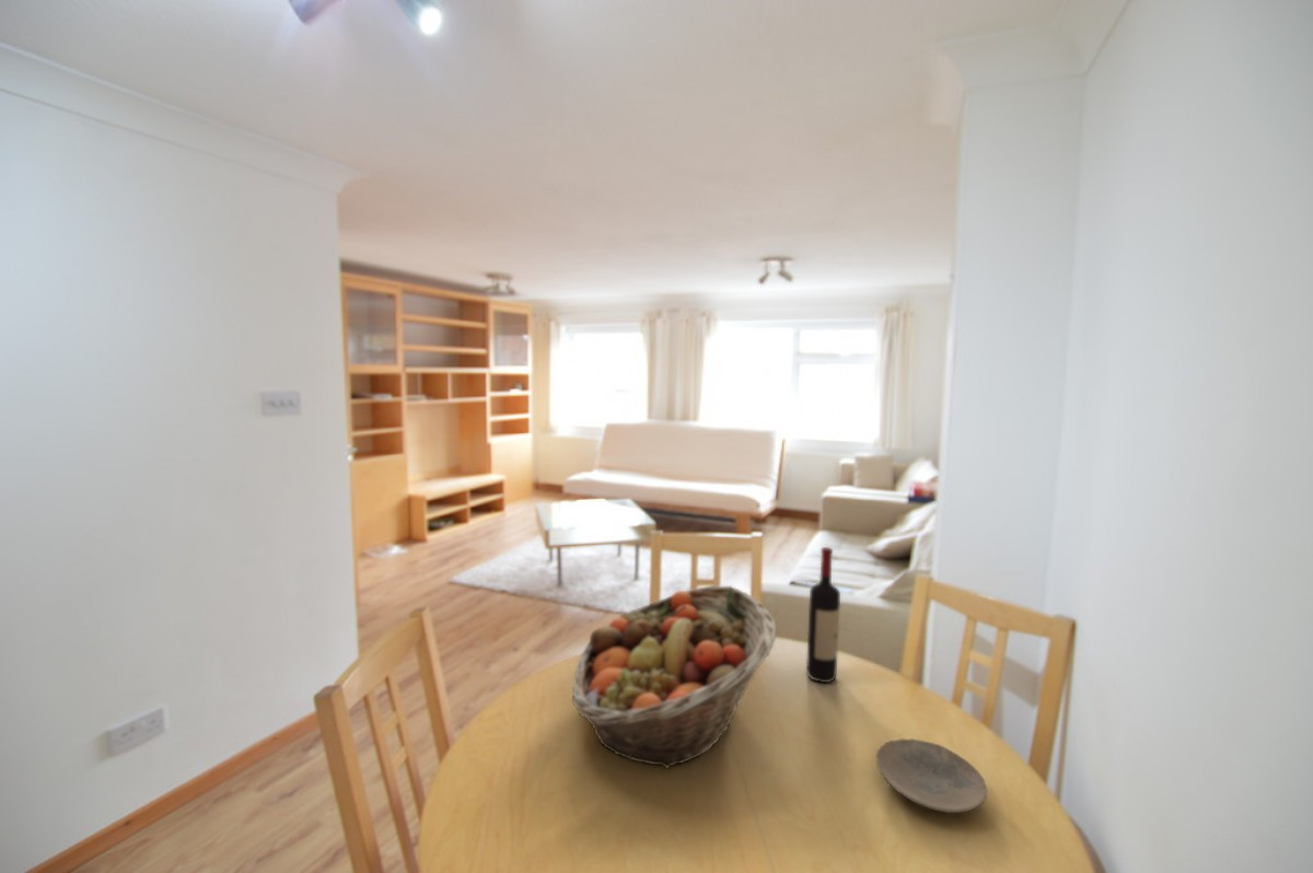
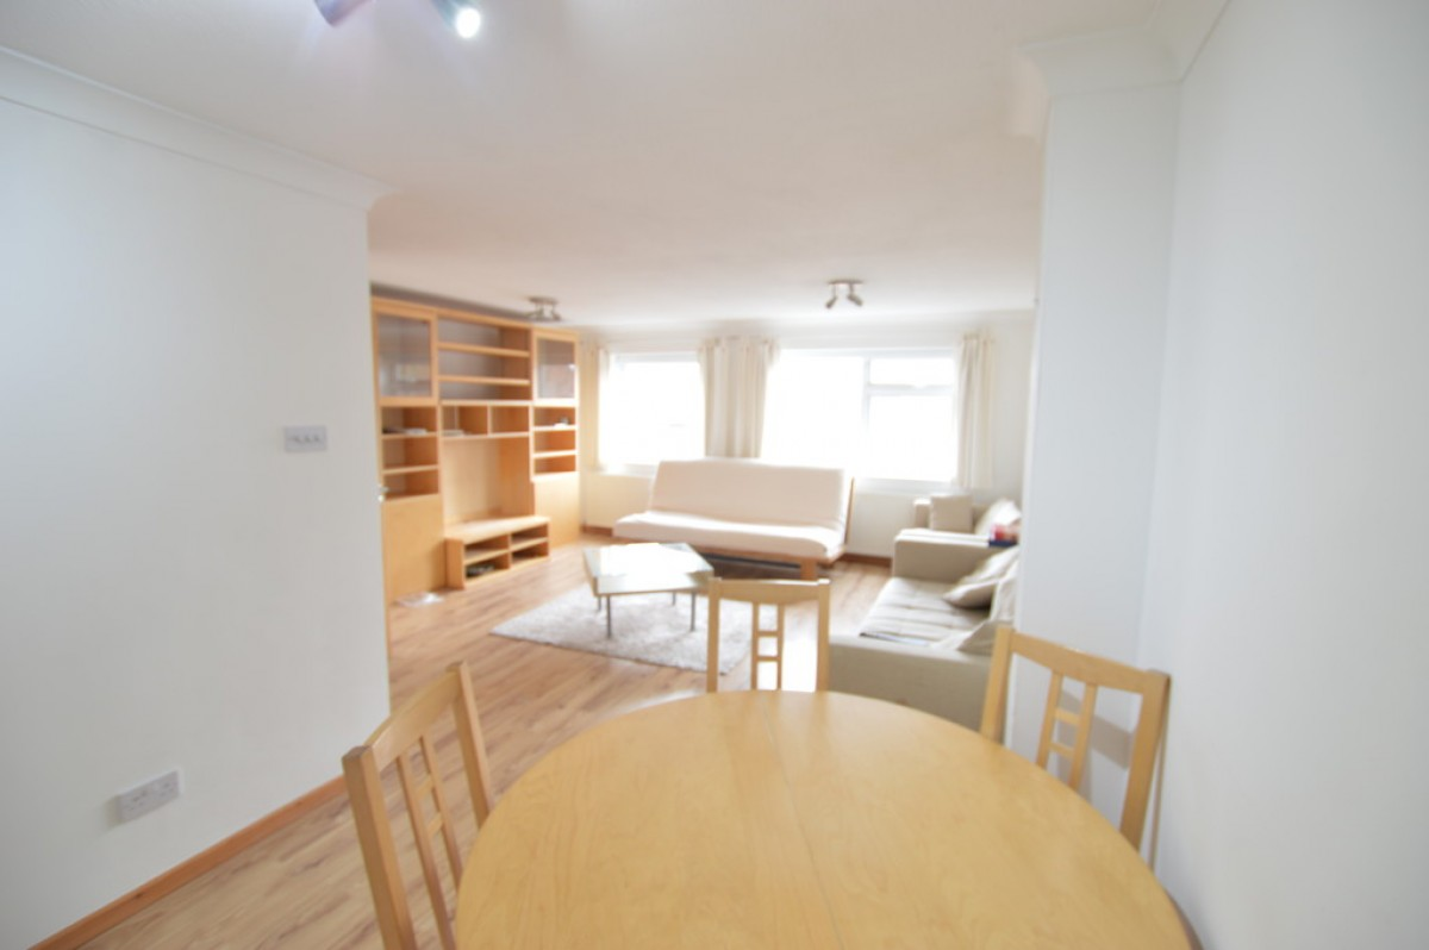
- plate (929, 778)
- wine bottle (824, 613)
- fruit basket (672, 660)
